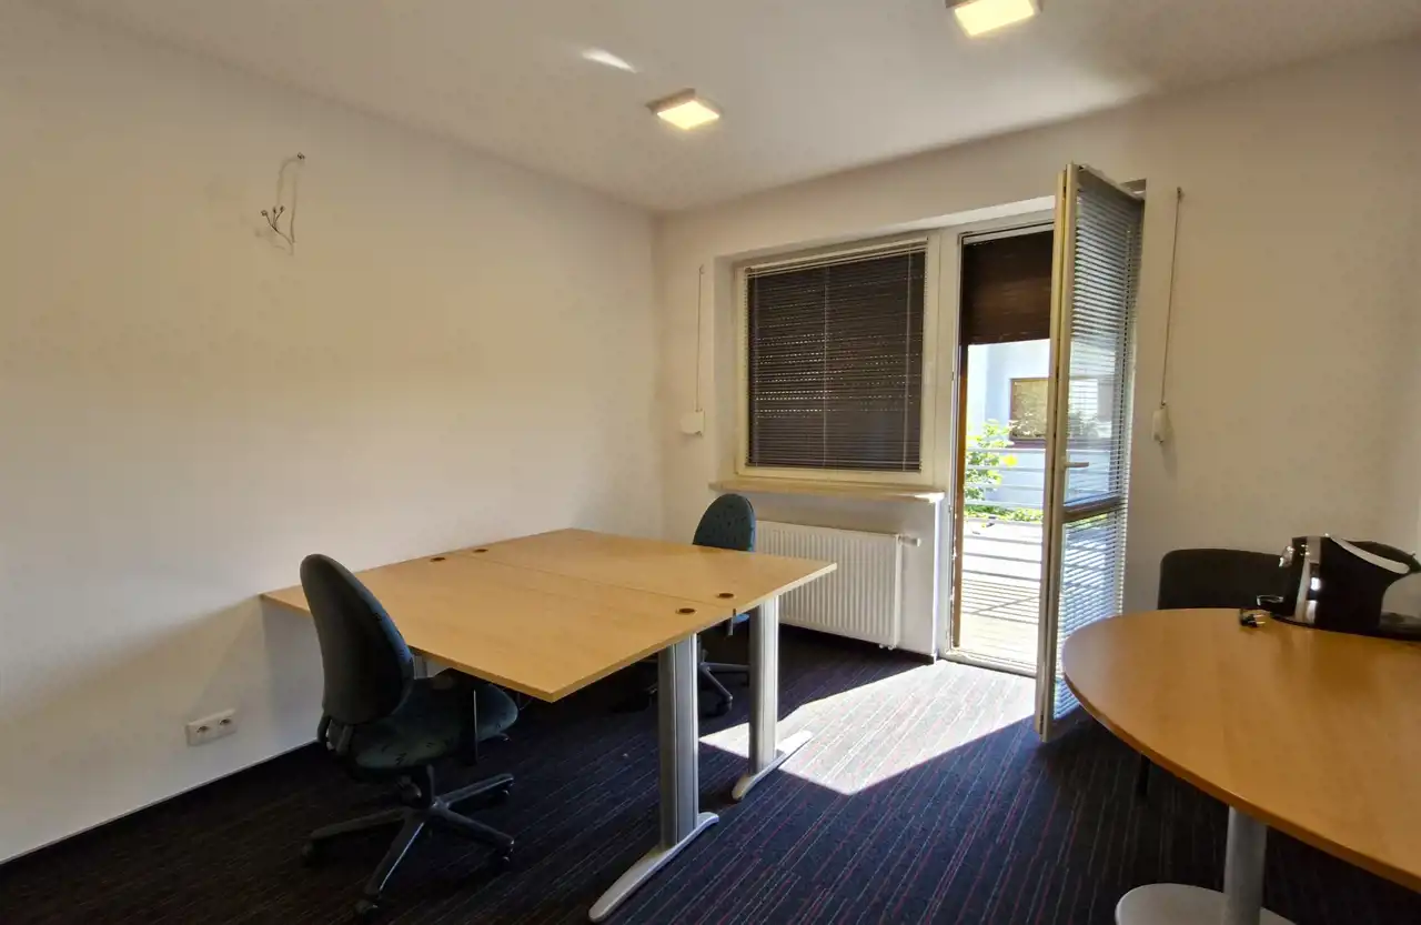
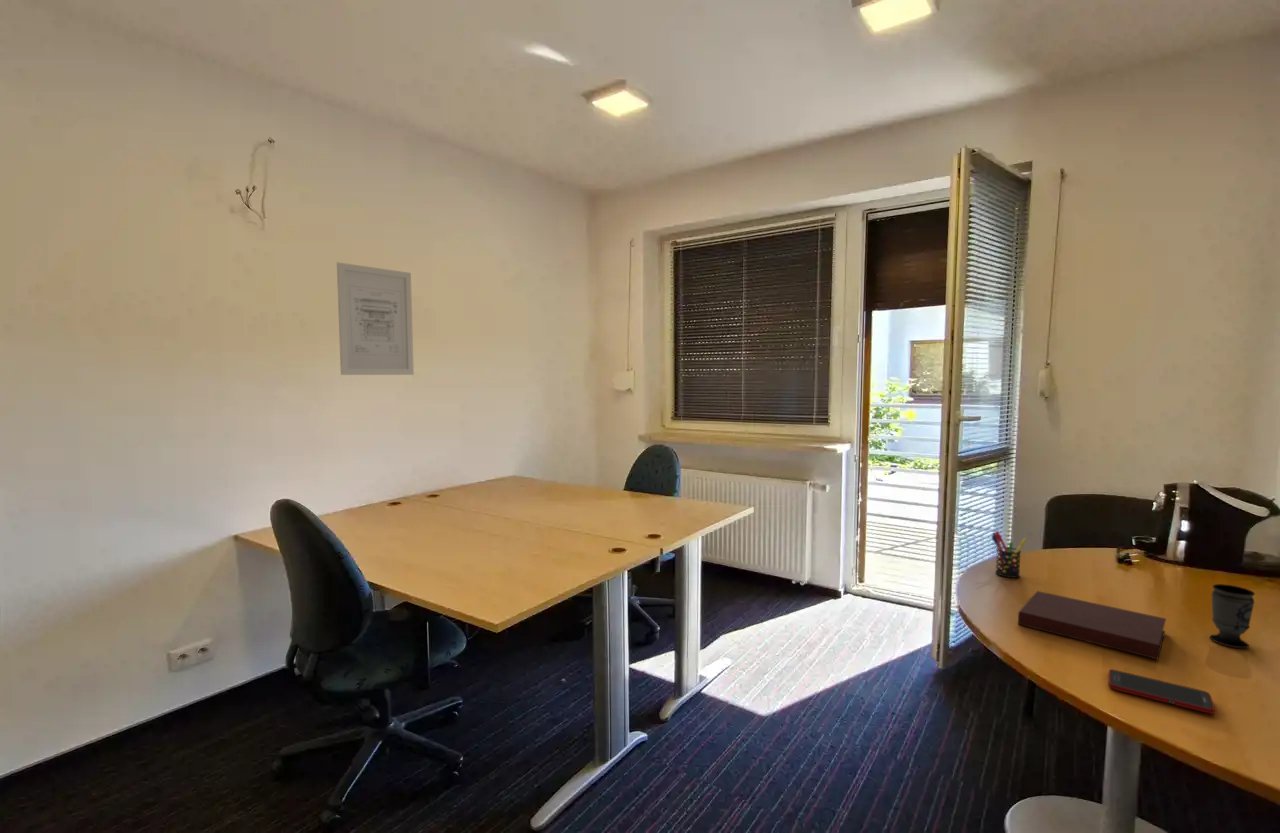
+ cell phone (1158, 690)
+ pen holder (1007, 553)
+ notebook (1090, 621)
+ cup (1231, 615)
+ wall art (377, 321)
